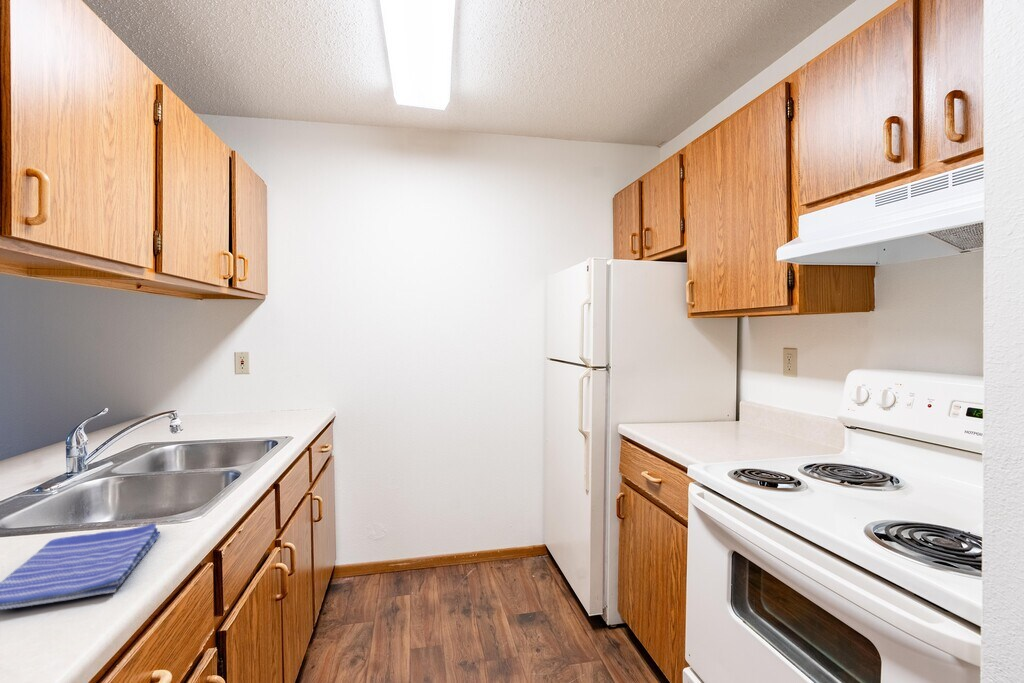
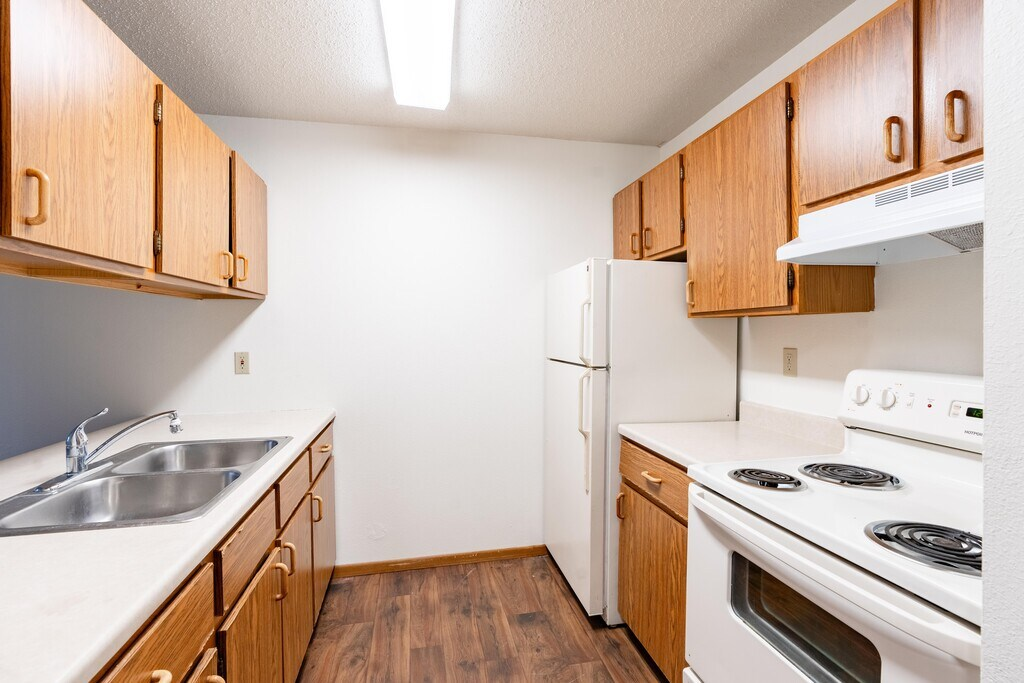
- dish towel (80, 561)
